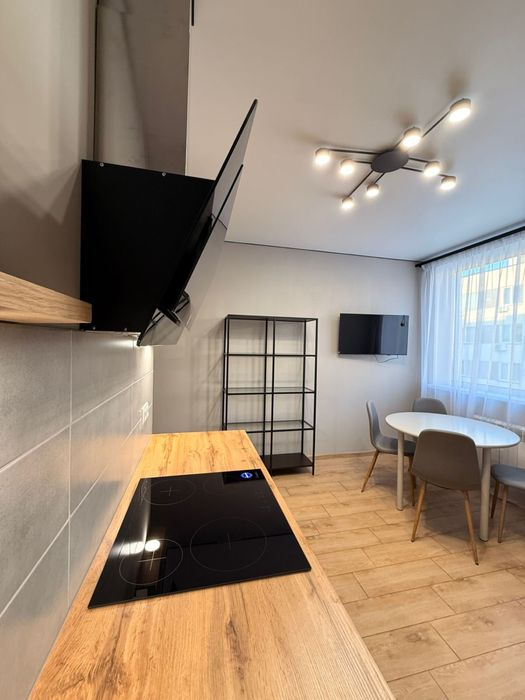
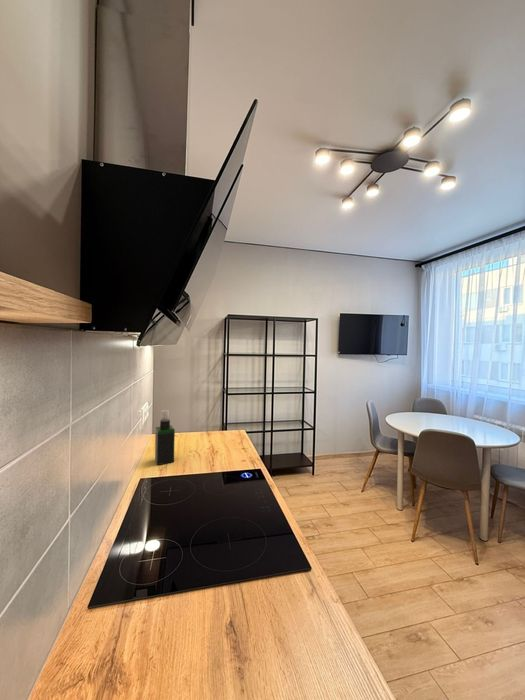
+ spray bottle (164, 435)
